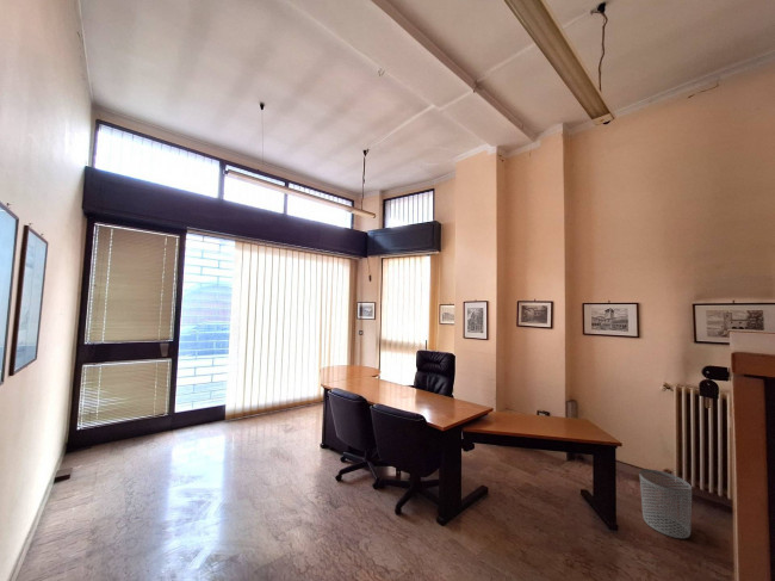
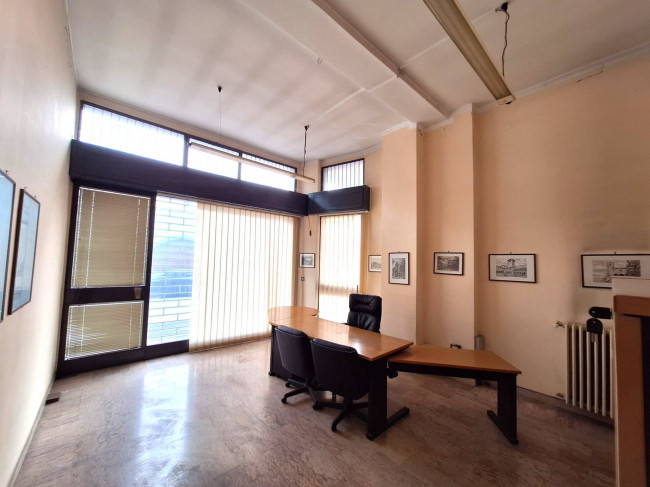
- waste bin (664, 501)
